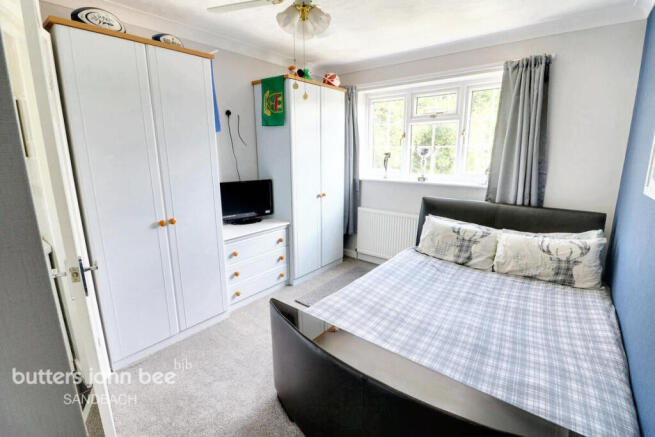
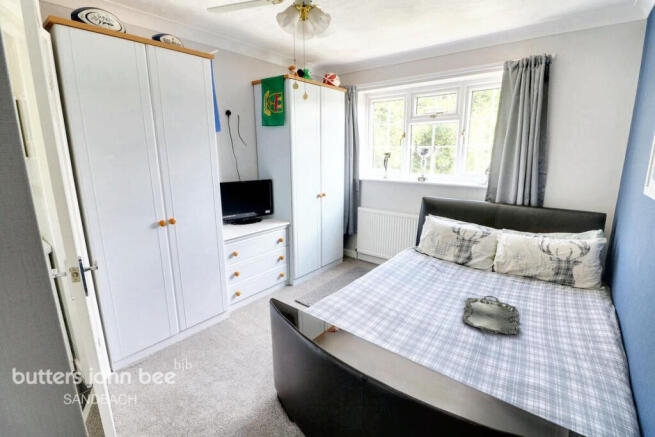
+ serving tray (490, 314)
